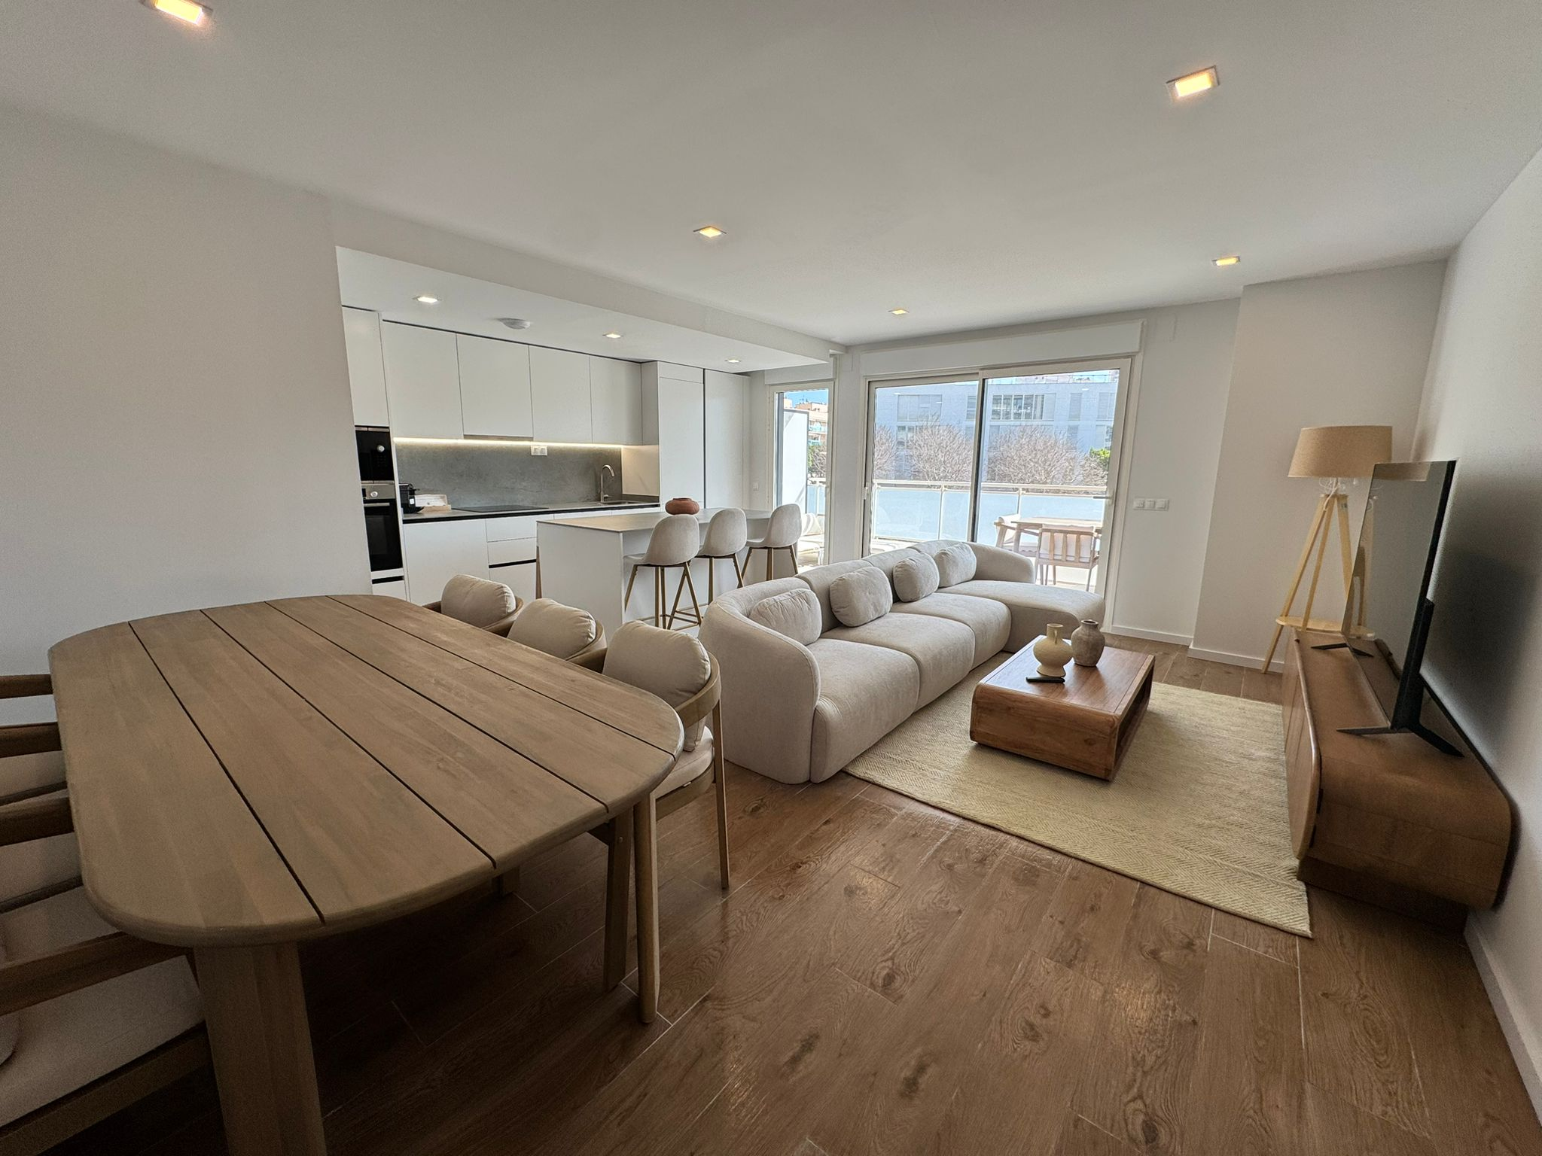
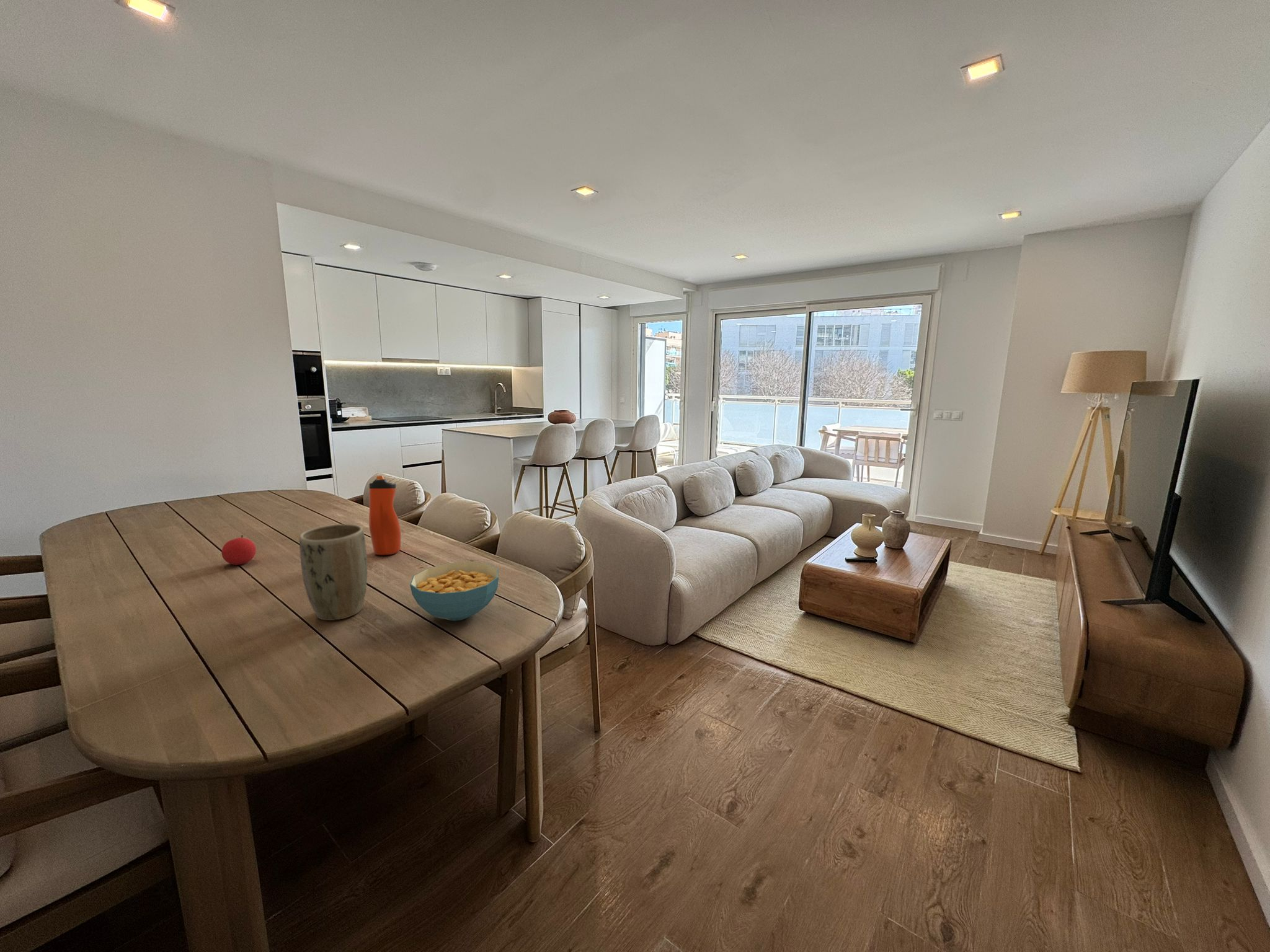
+ plant pot (336, 572)
+ fruit (239, 551)
+ water bottle (384, 514)
+ cereal bowl (456, 596)
